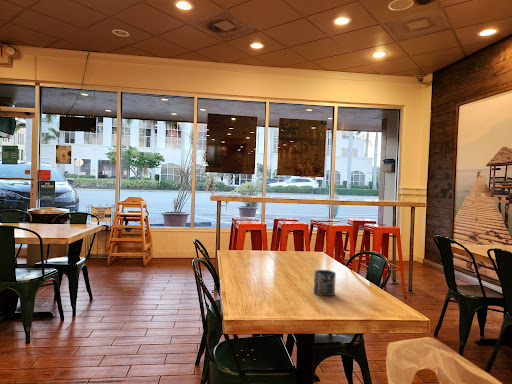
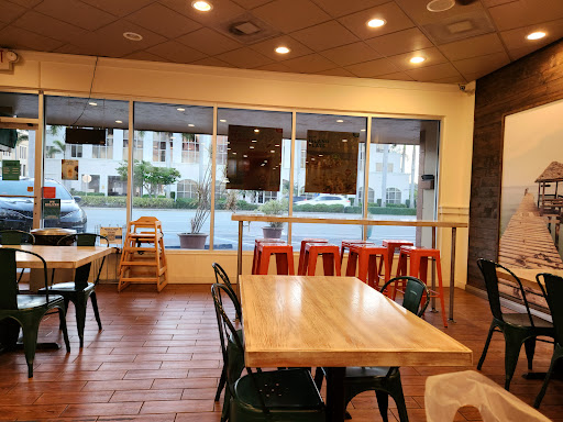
- cup (323, 281)
